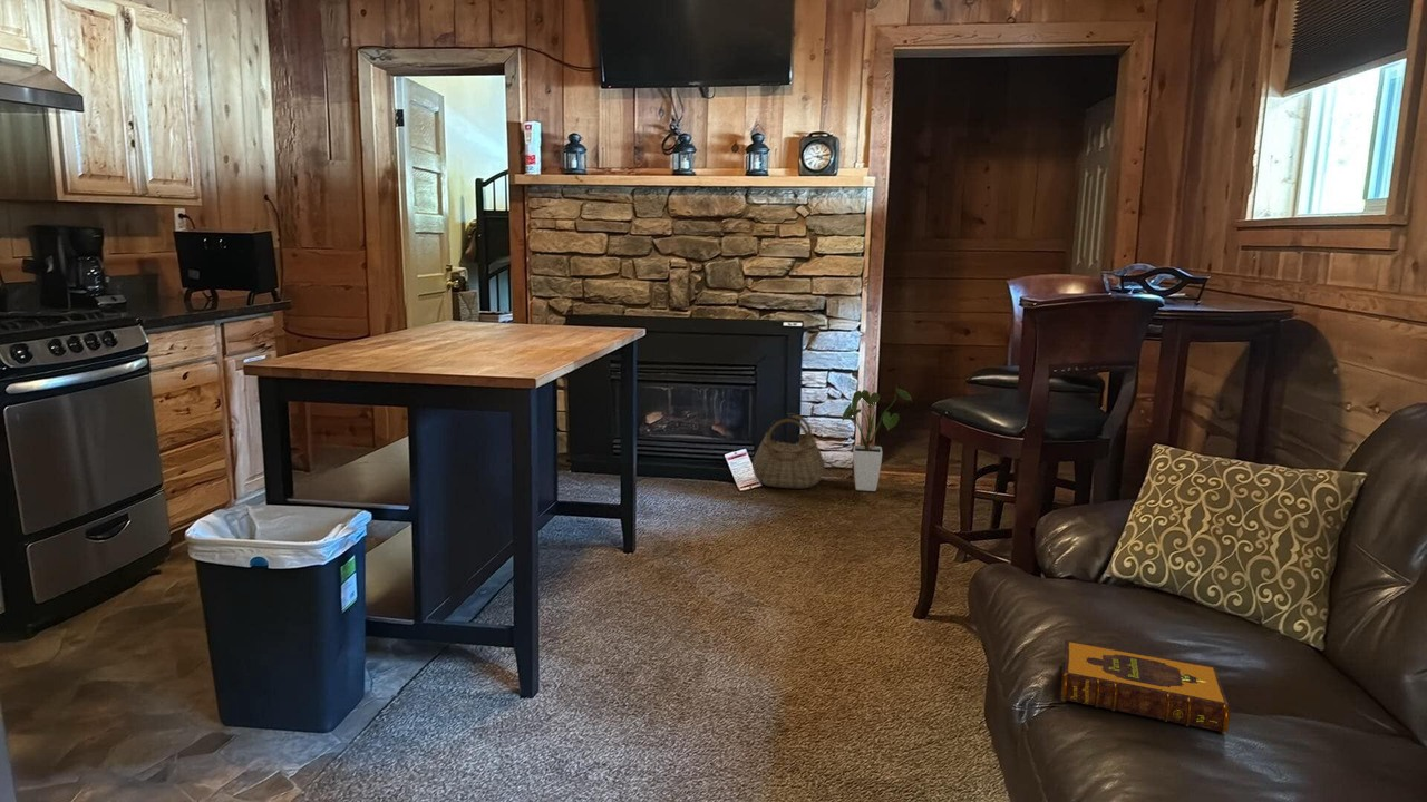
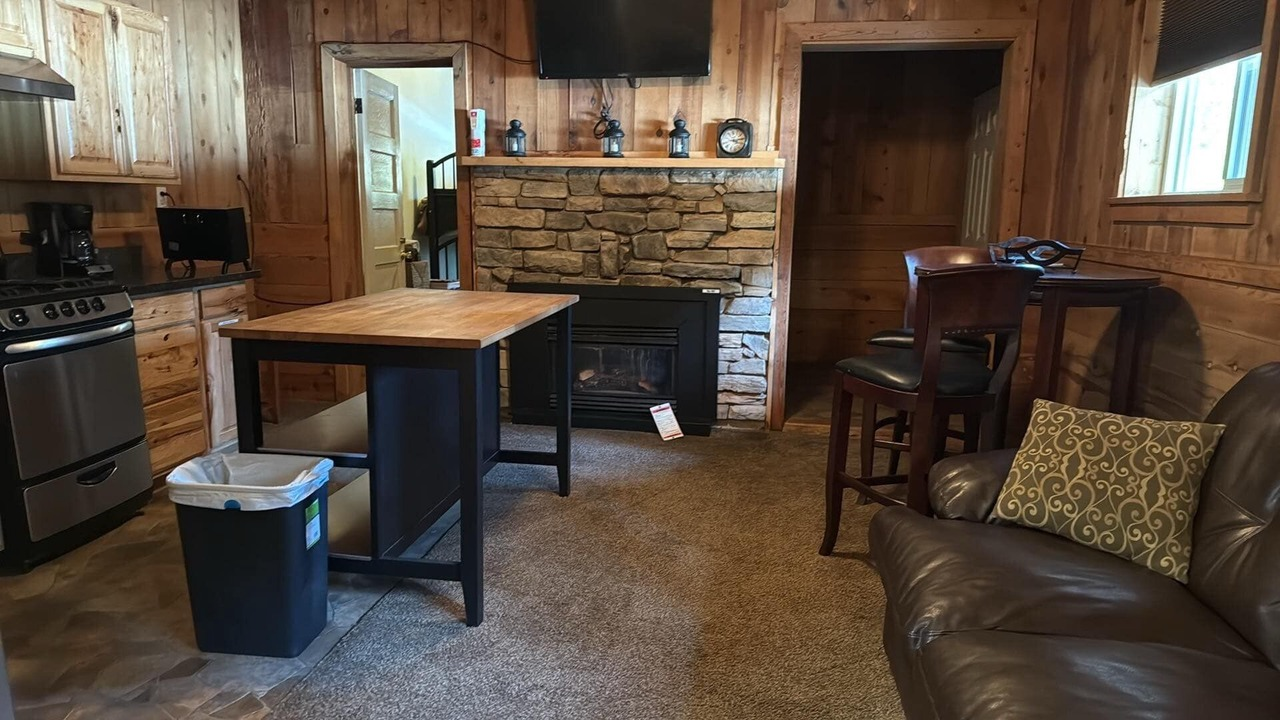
- hardback book (1139, 684)
- basket (788, 450)
- house plant (873, 438)
